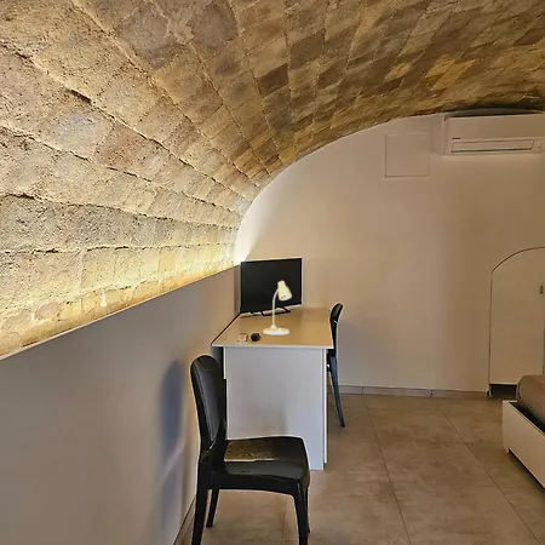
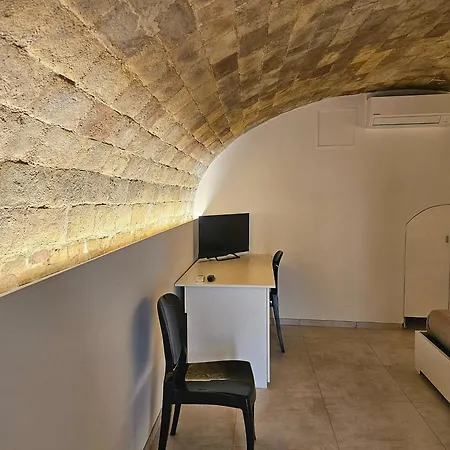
- desk lamp (272, 306)
